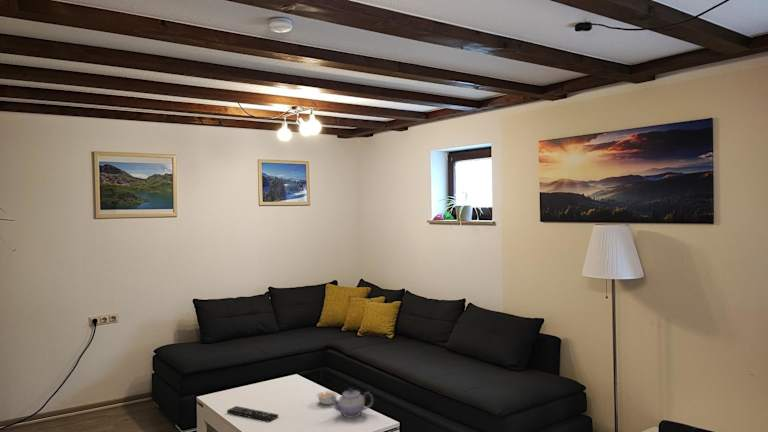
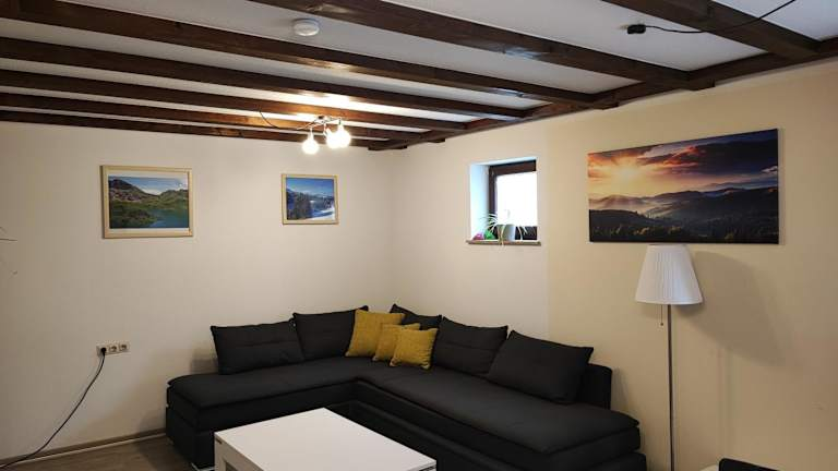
- teapot (351, 401)
- legume (326, 397)
- remote control (252, 413)
